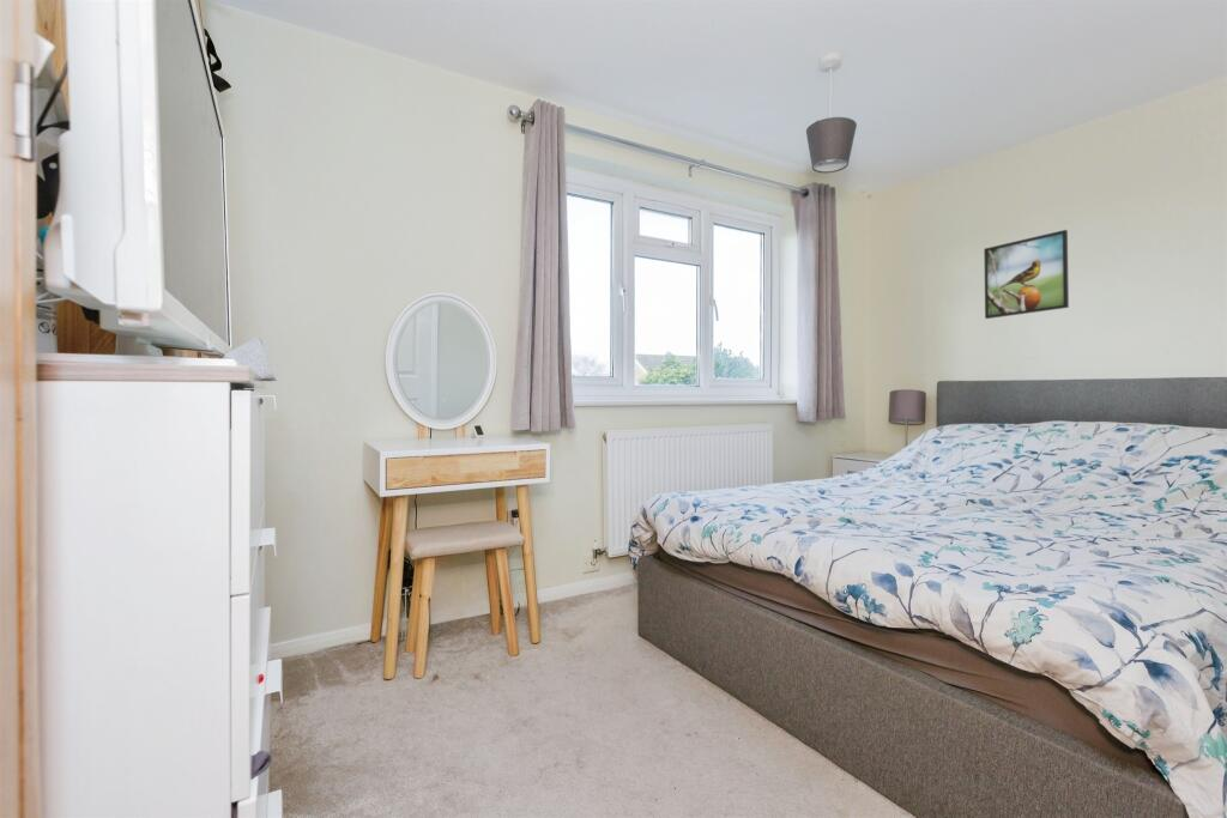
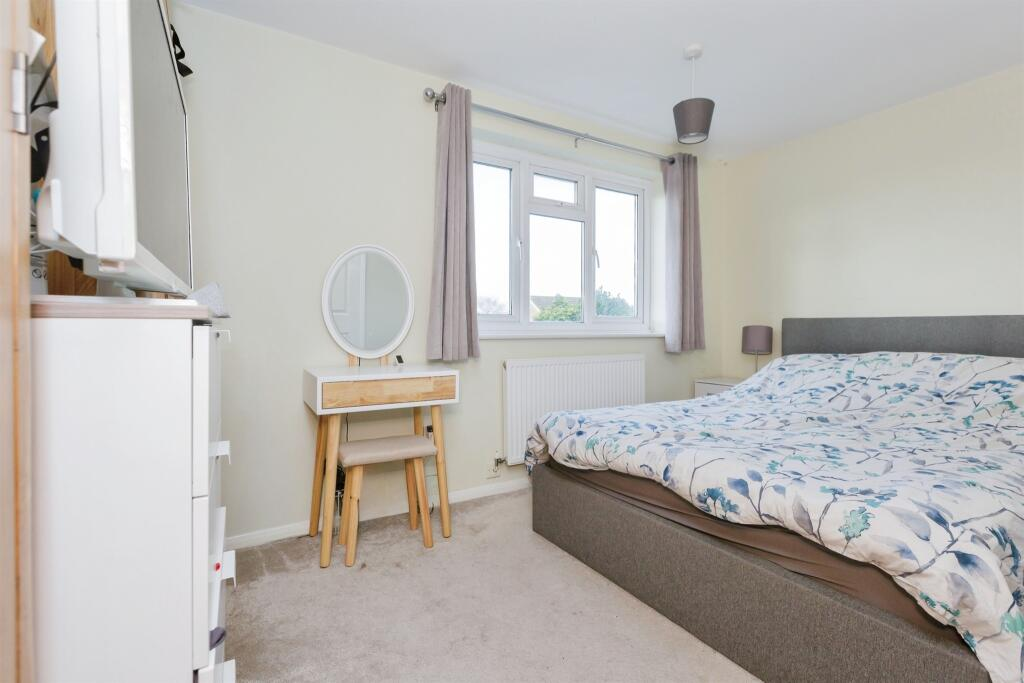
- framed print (1023, 275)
